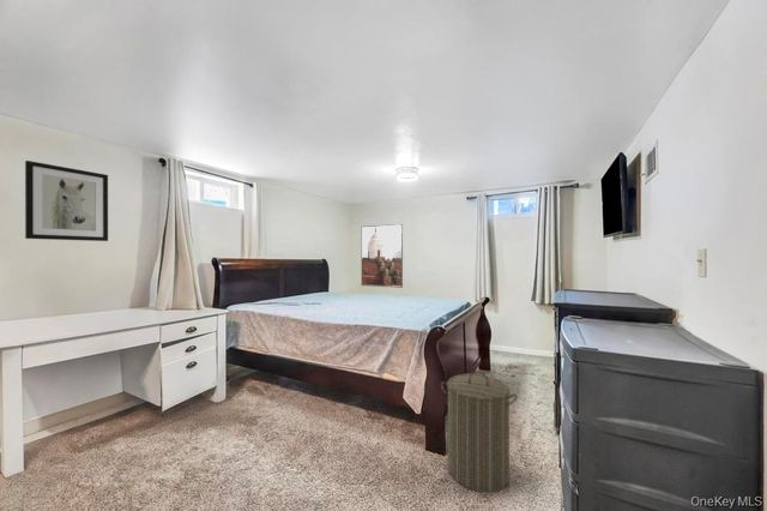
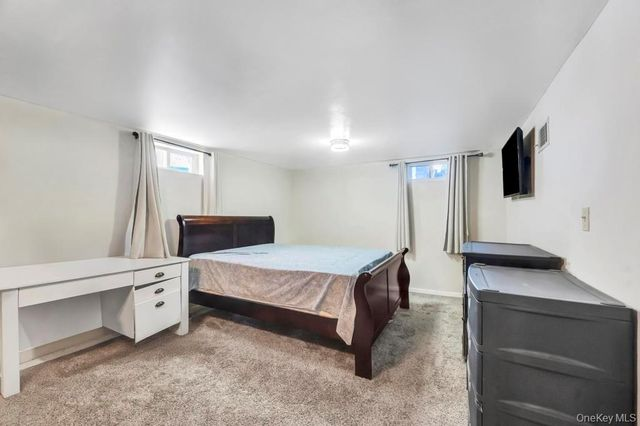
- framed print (381, 256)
- wall art (70, 204)
- laundry hamper (477, 420)
